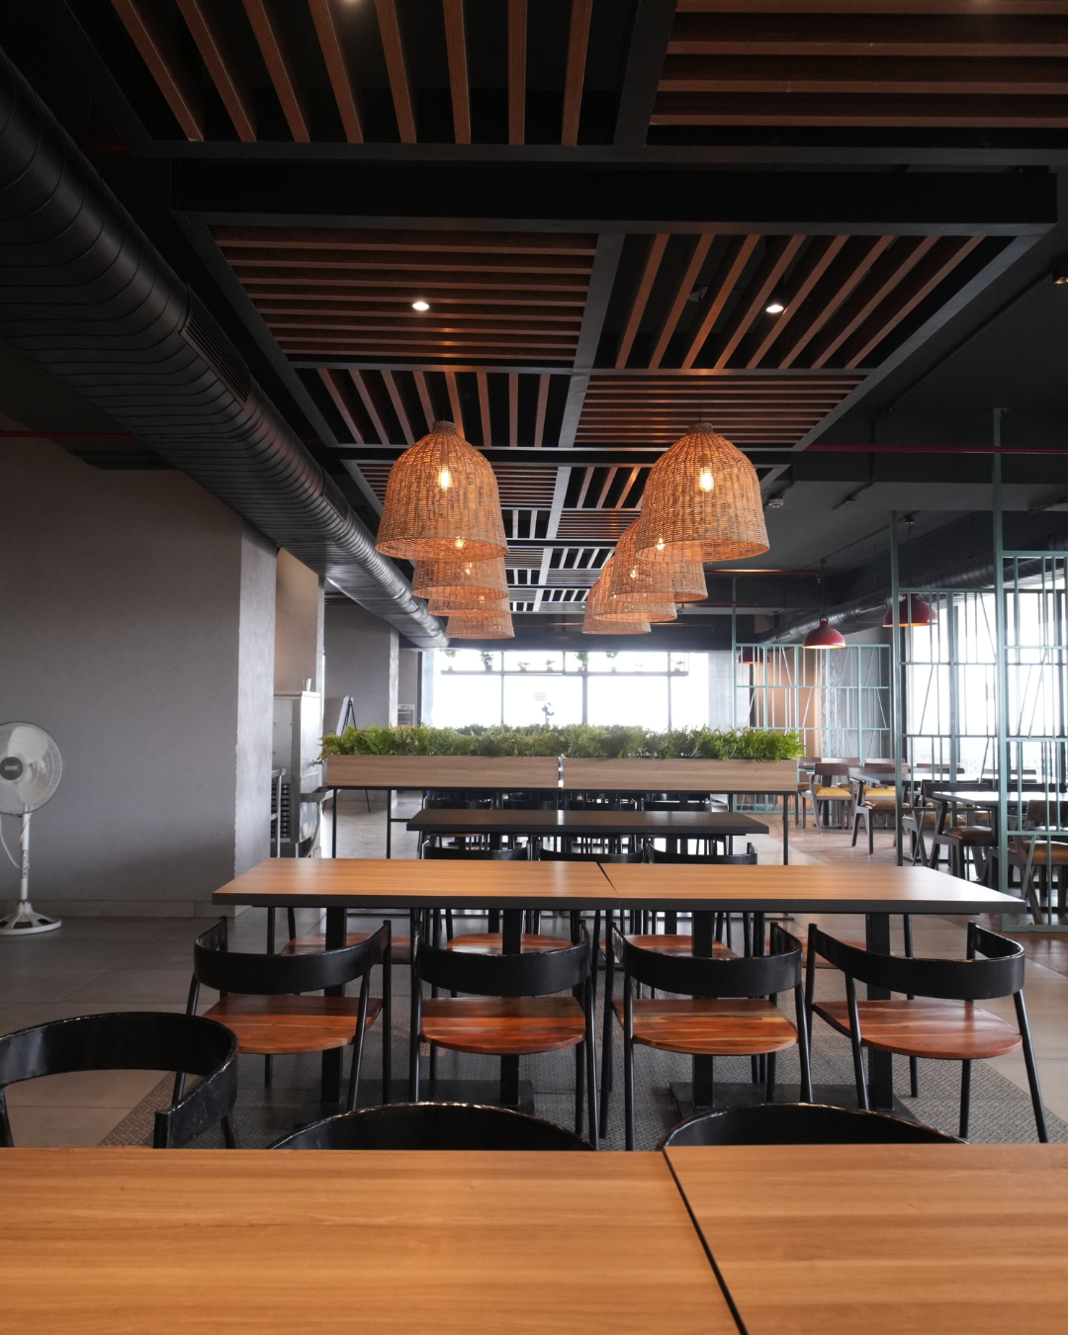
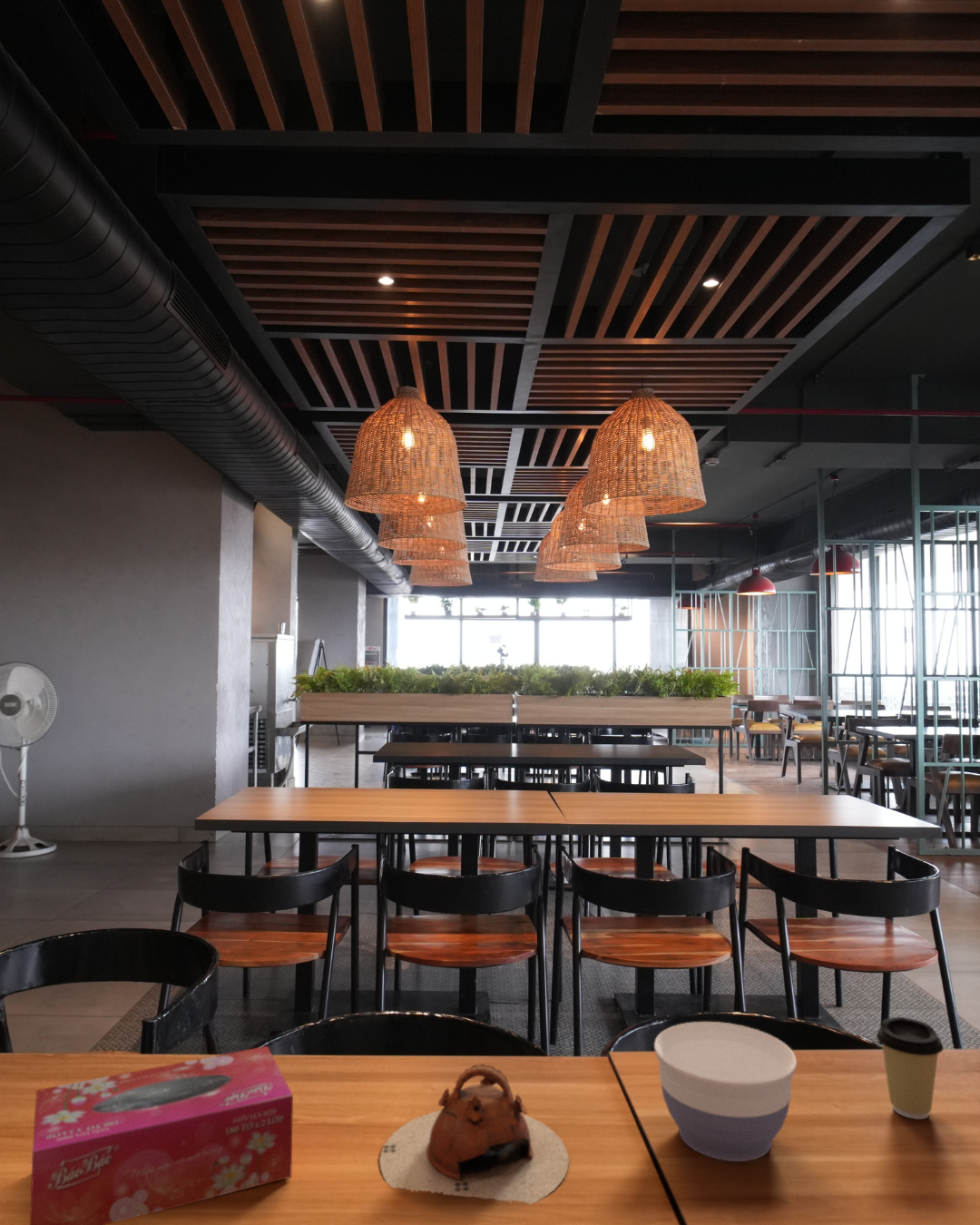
+ teapot (474, 1112)
+ bowl (724, 1092)
+ coffee cup (909, 1069)
+ tissue box (162, 1132)
